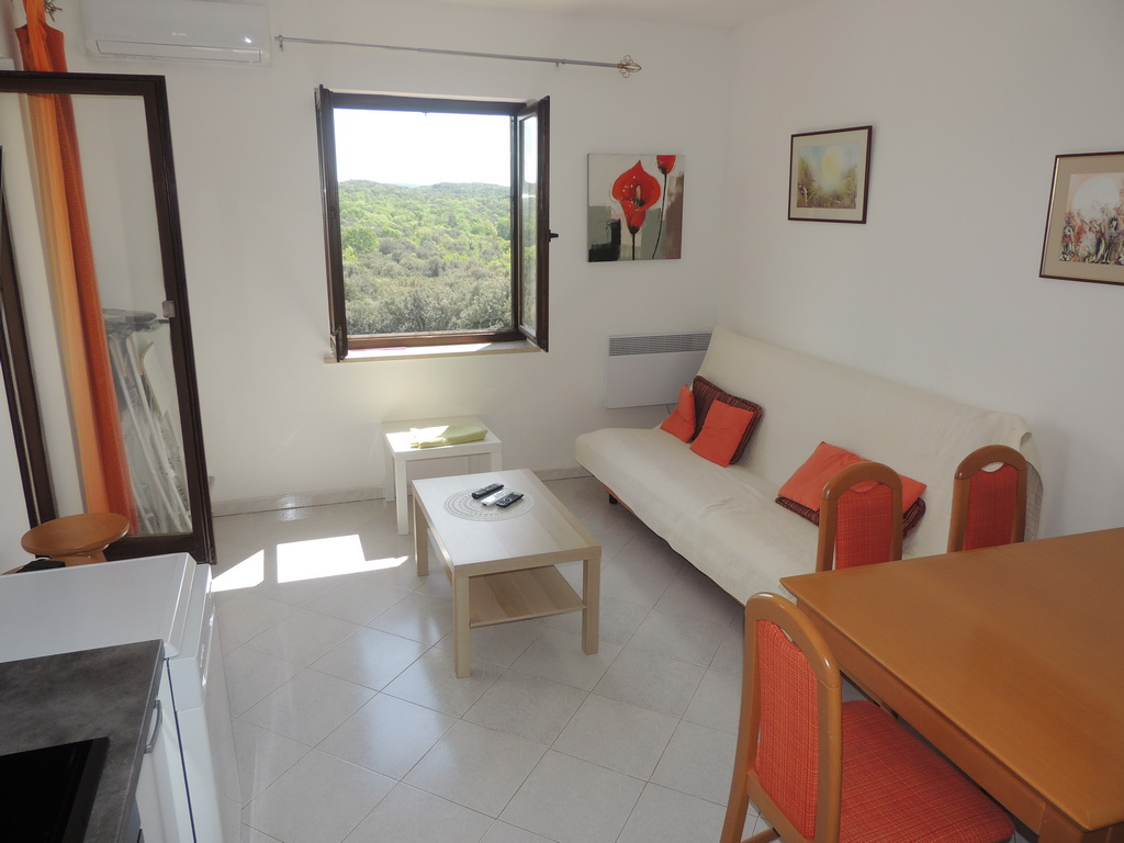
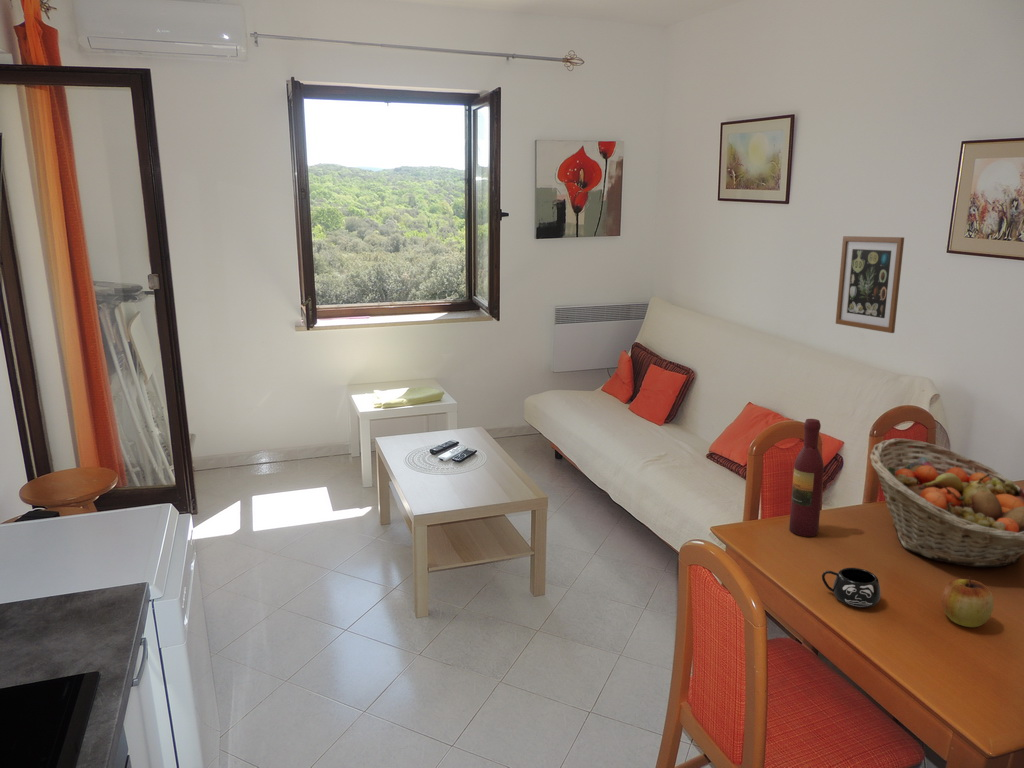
+ fruit basket (953, 498)
+ wall art (867, 283)
+ wine bottle (808, 476)
+ apple (967, 599)
+ mug (850, 586)
